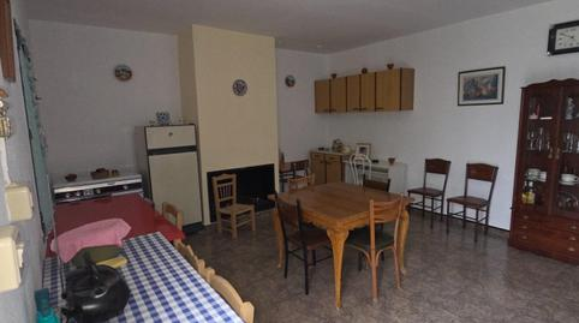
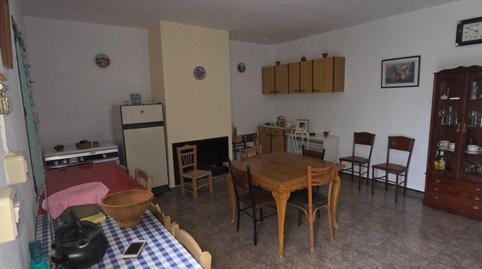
+ bowl (128, 210)
+ cell phone (134, 248)
